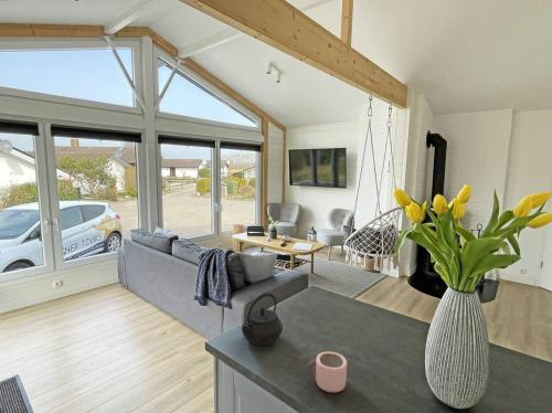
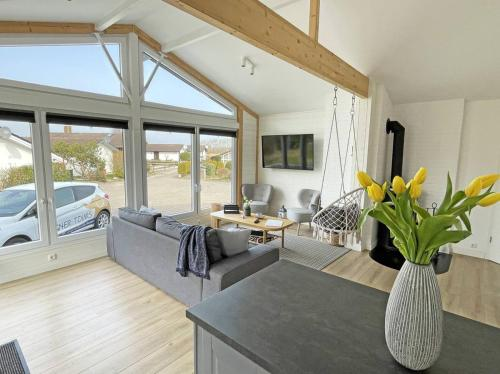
- kettle (259, 318)
- mug (326, 371)
